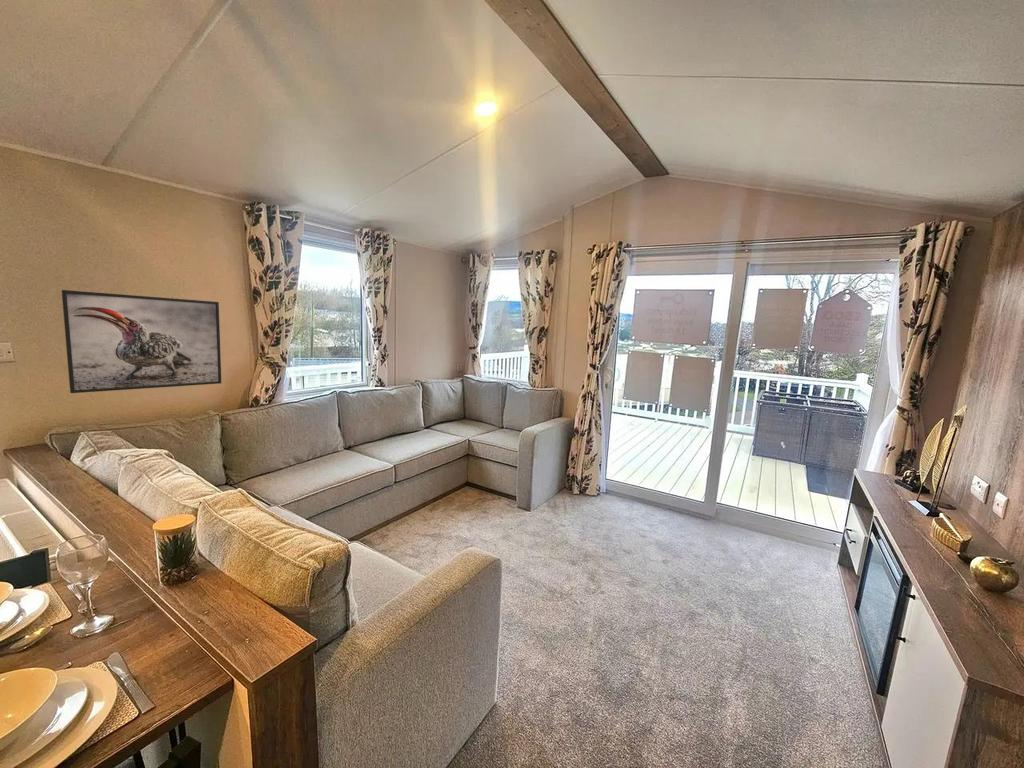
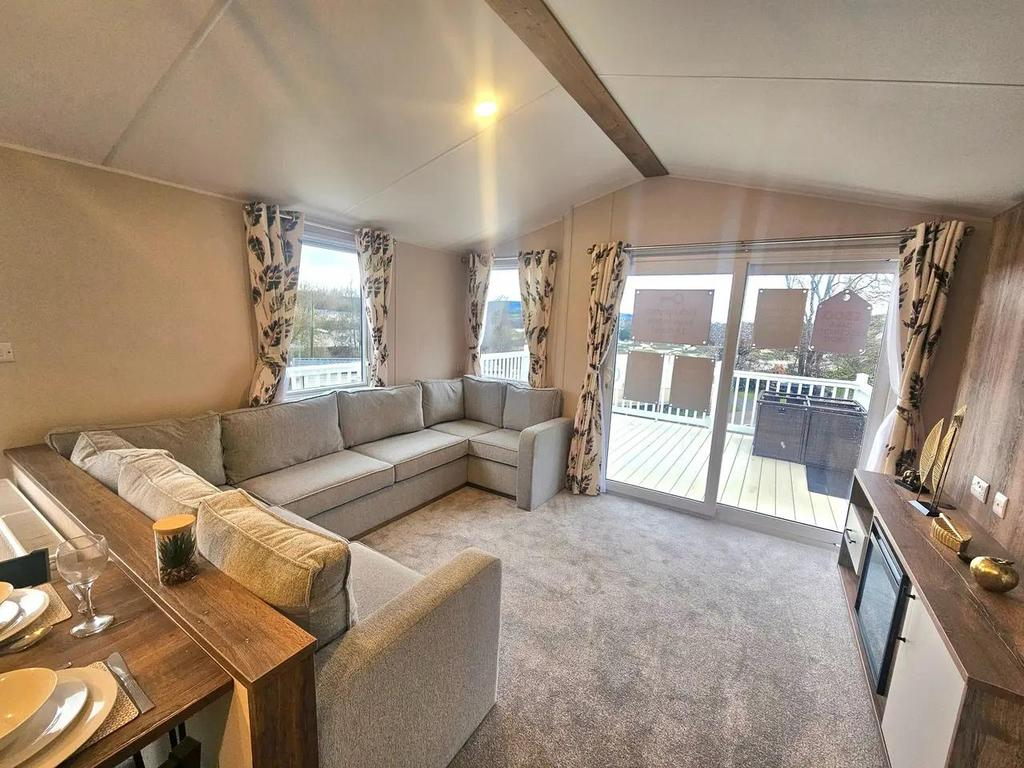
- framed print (151, 342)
